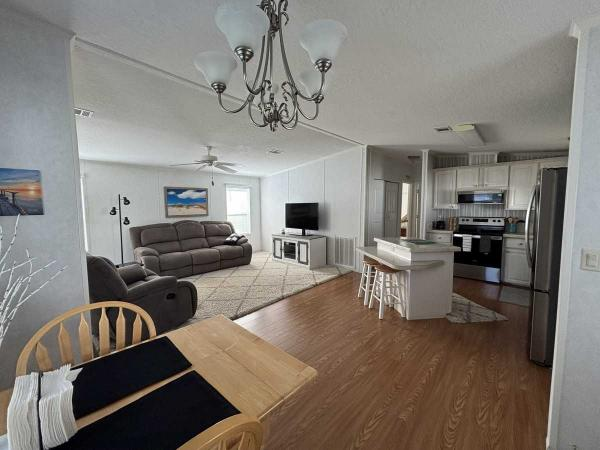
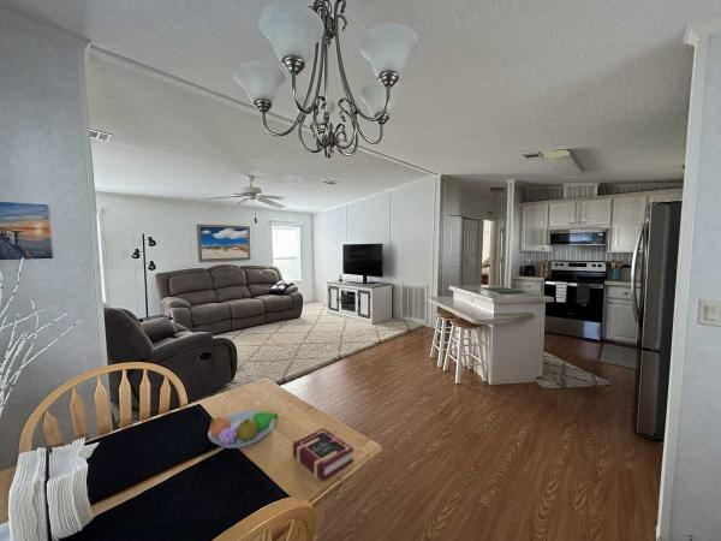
+ book (322, 451)
+ fruit bowl (244, 421)
